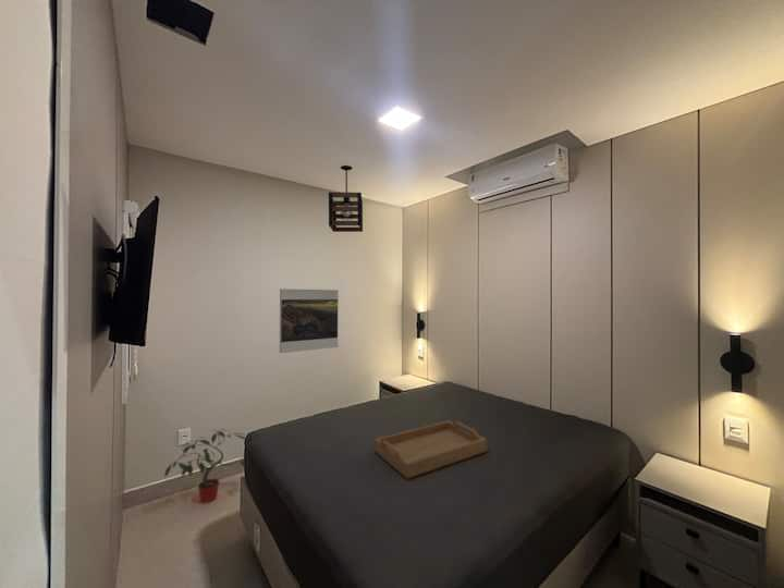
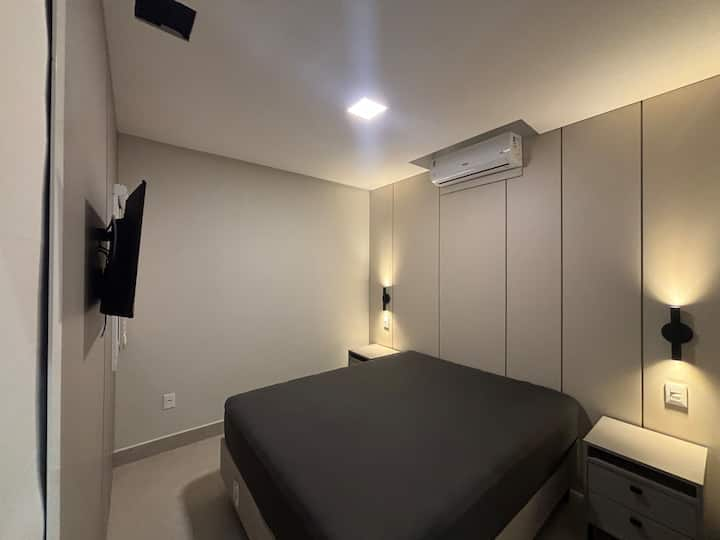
- serving tray (430, 443)
- potted plant (212, 465)
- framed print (310, 319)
- pendant light (346, 197)
